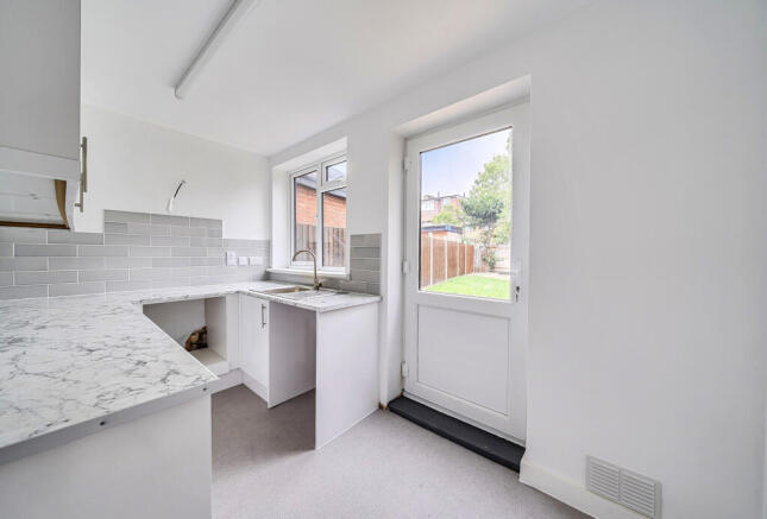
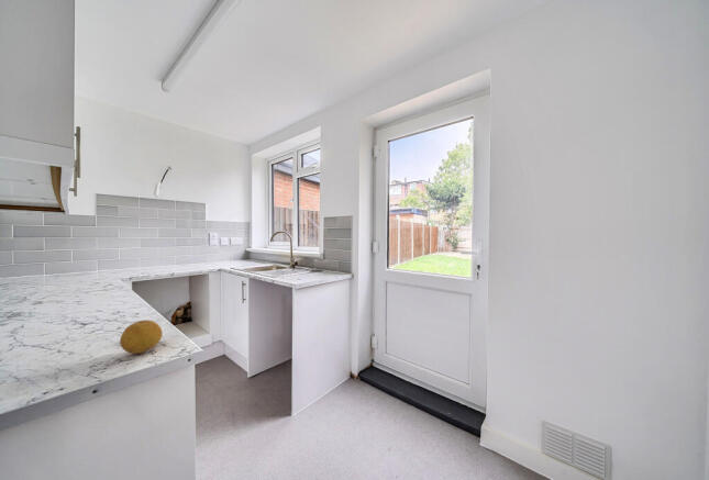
+ fruit (142, 336)
